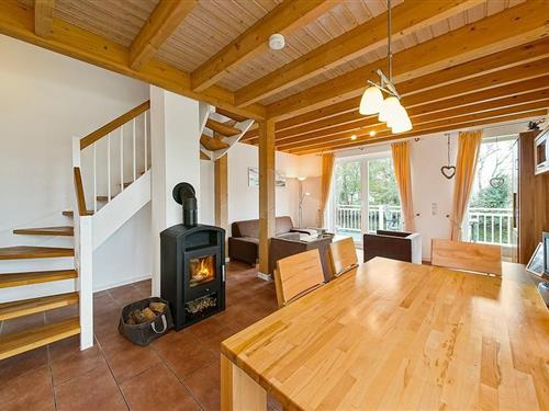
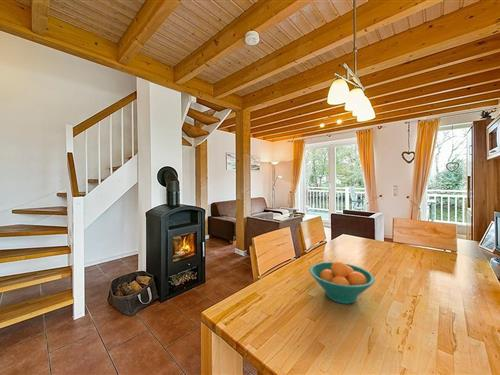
+ fruit bowl (340, 279)
